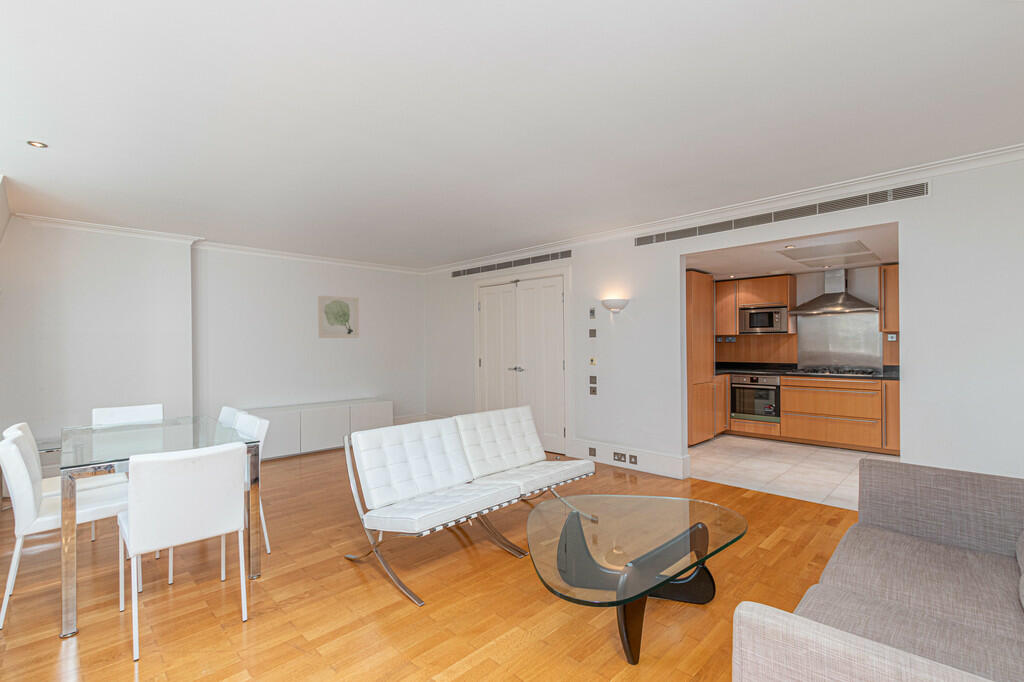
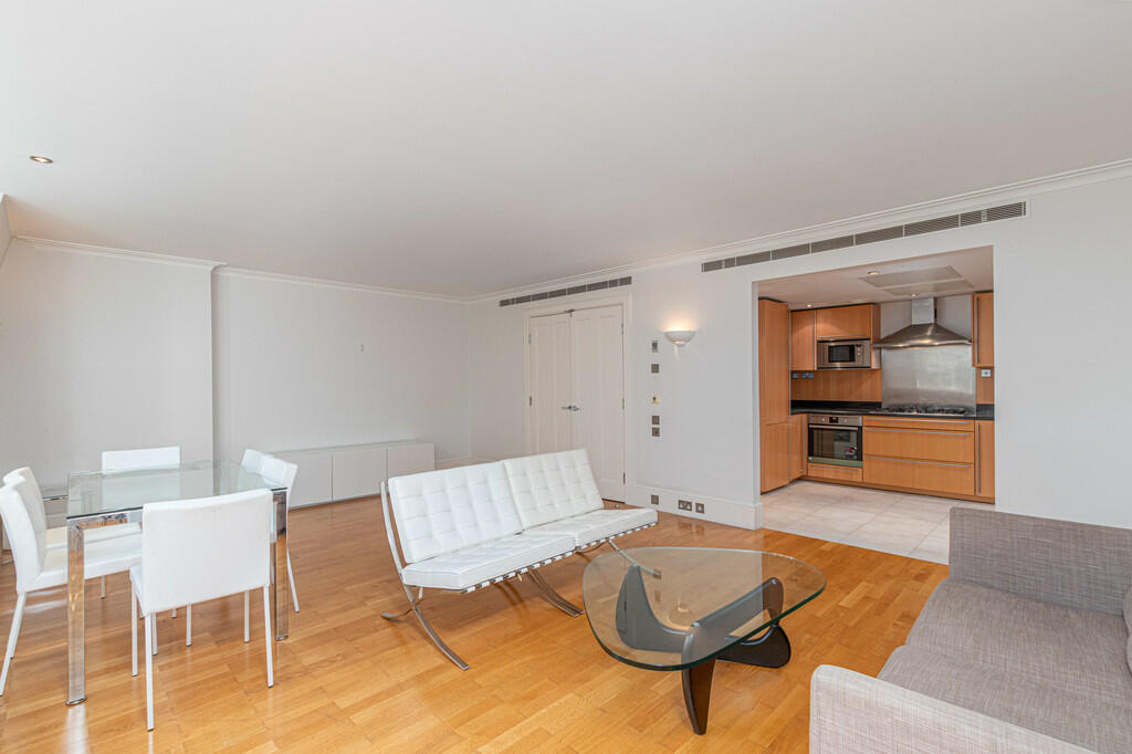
- wall art (339, 317)
